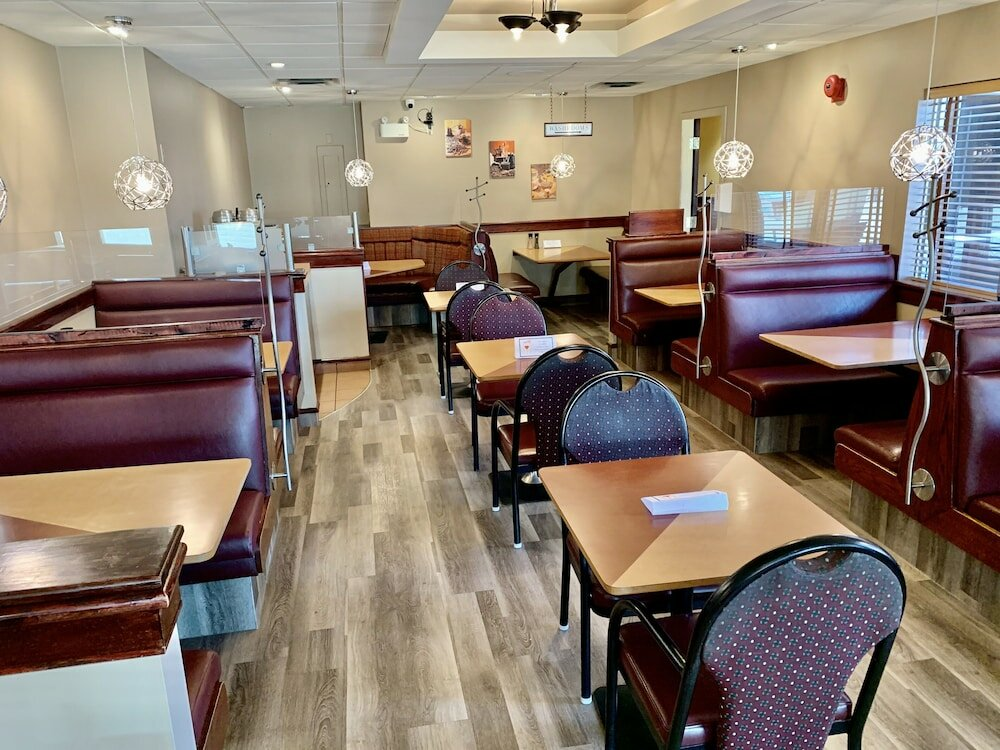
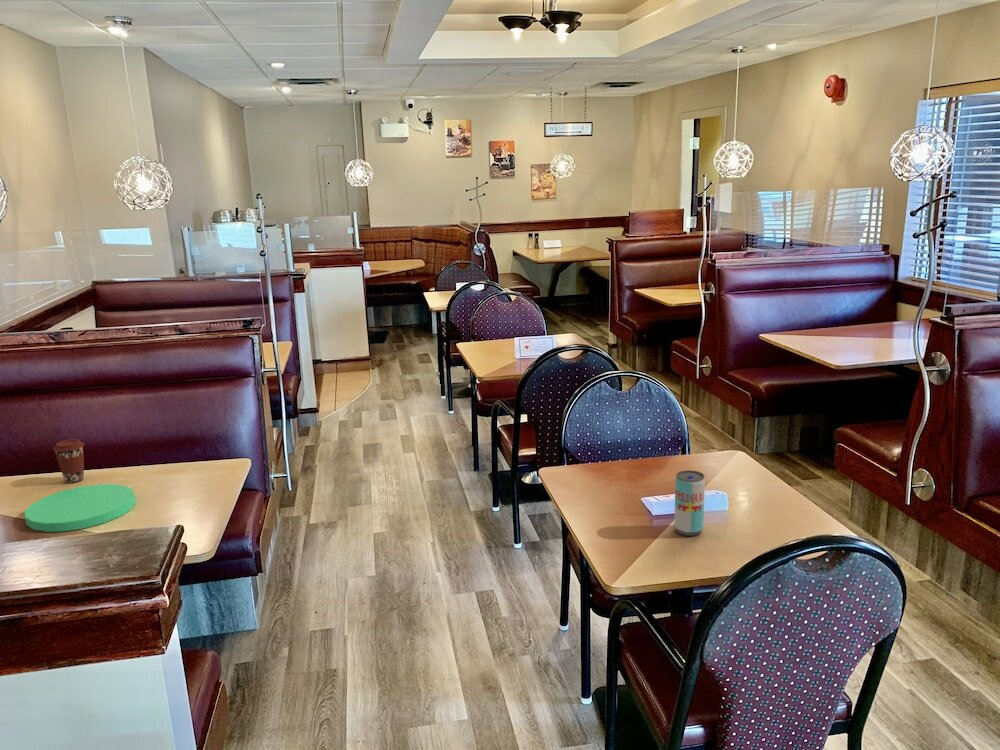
+ plate (81, 506)
+ beverage can (689, 502)
+ coffee cup (71, 461)
